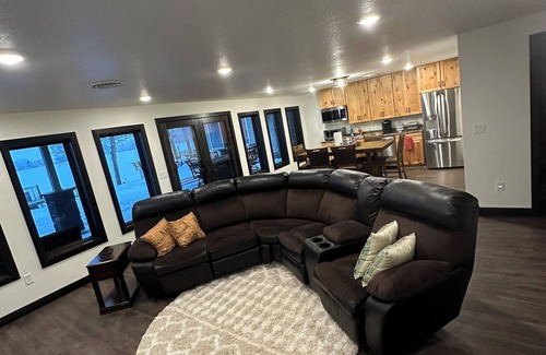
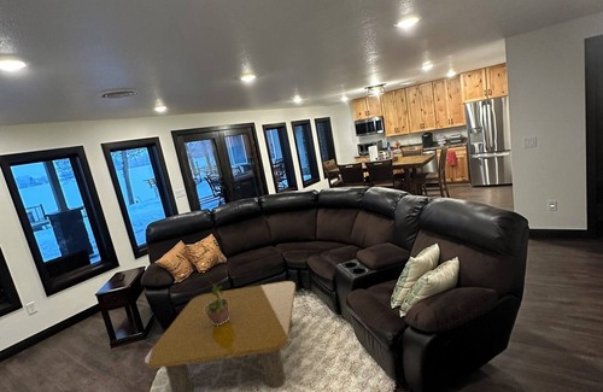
+ coffee table (235, 335)
+ potted plant (215, 302)
